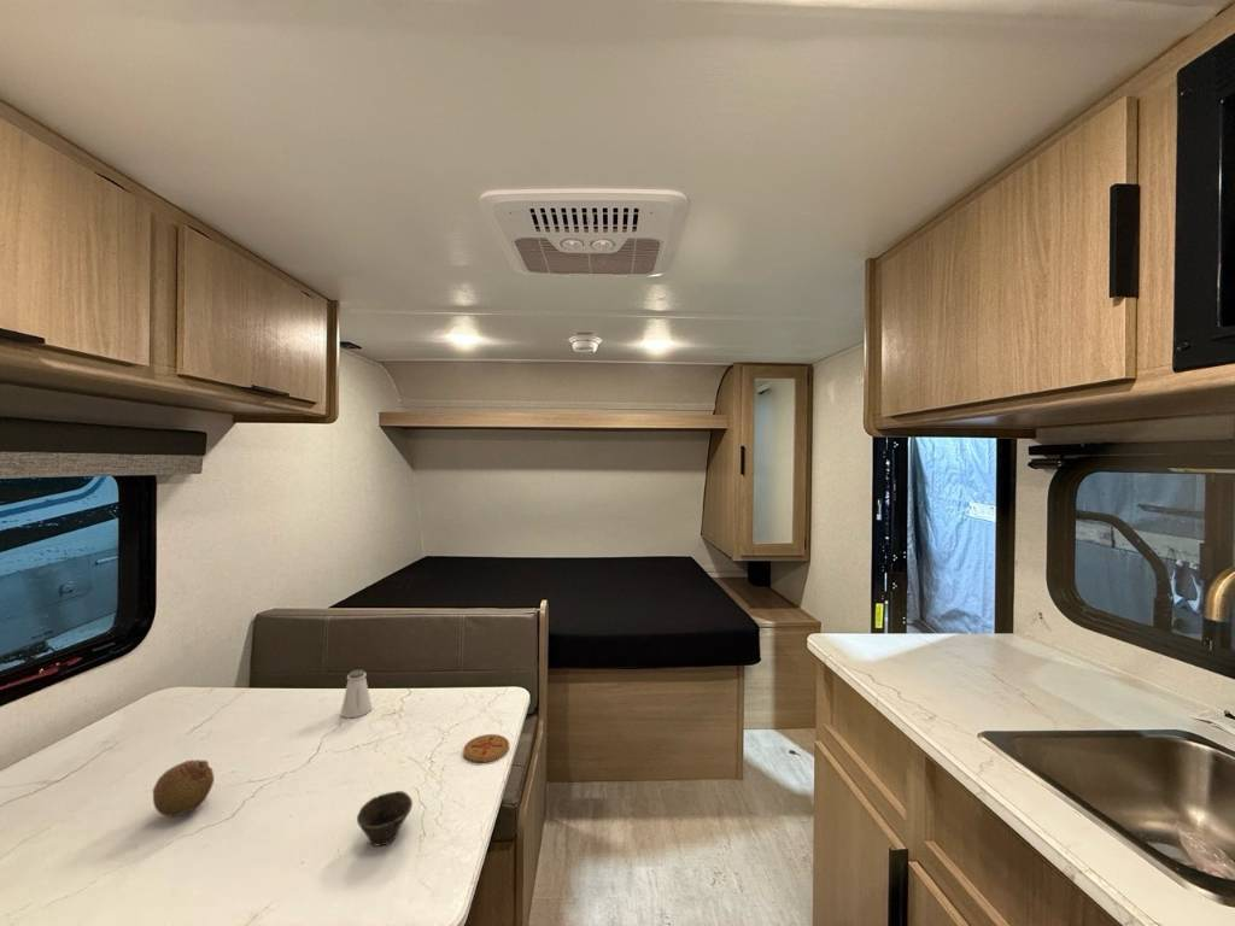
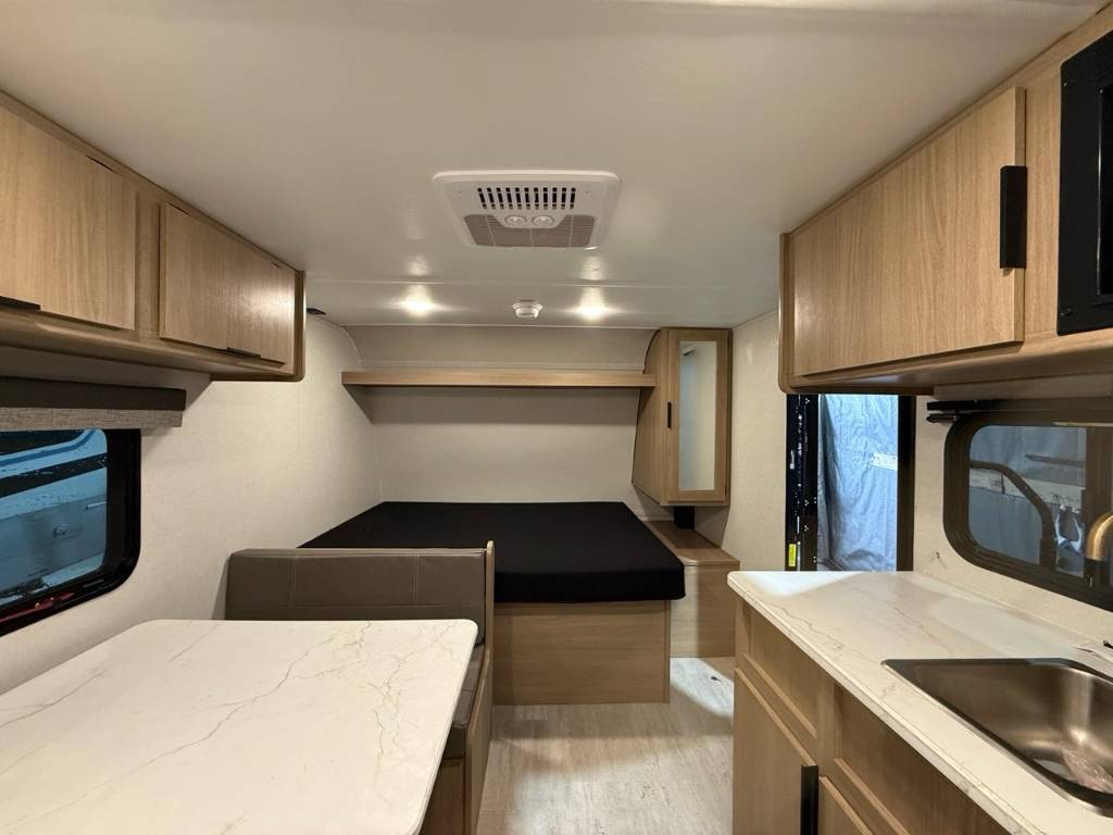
- saltshaker (356, 691)
- cup (387, 819)
- coaster (486, 748)
- fruit (183, 786)
